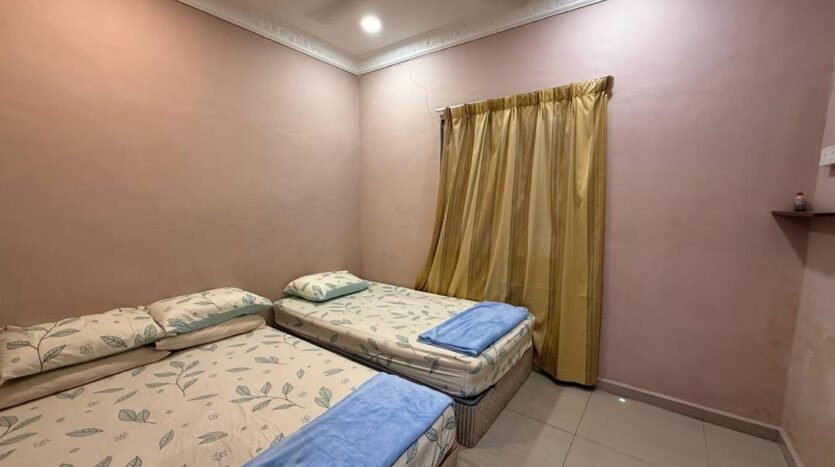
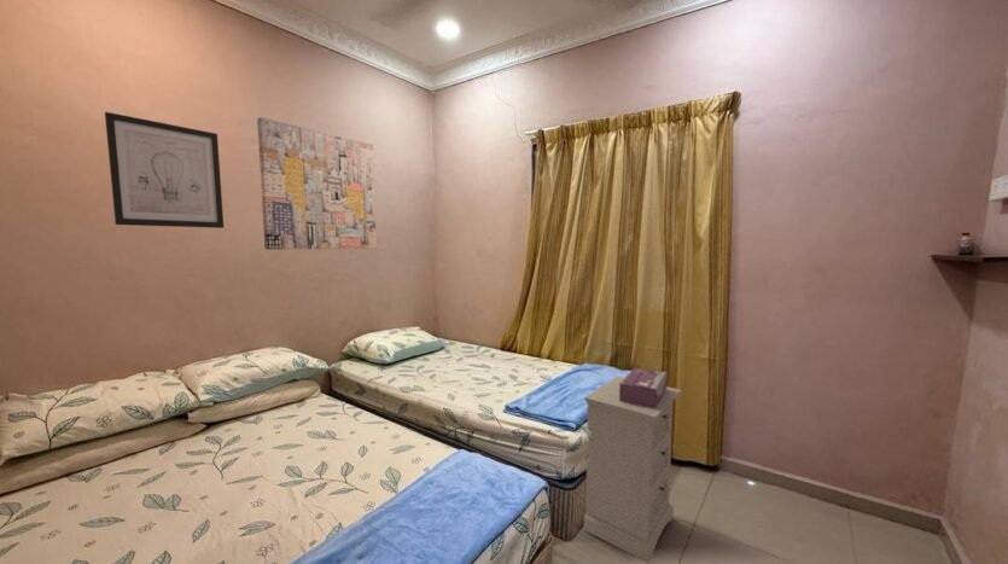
+ nightstand (631, 459)
+ wall art (324, 191)
+ tissue box (643, 385)
+ wall art (169, 175)
